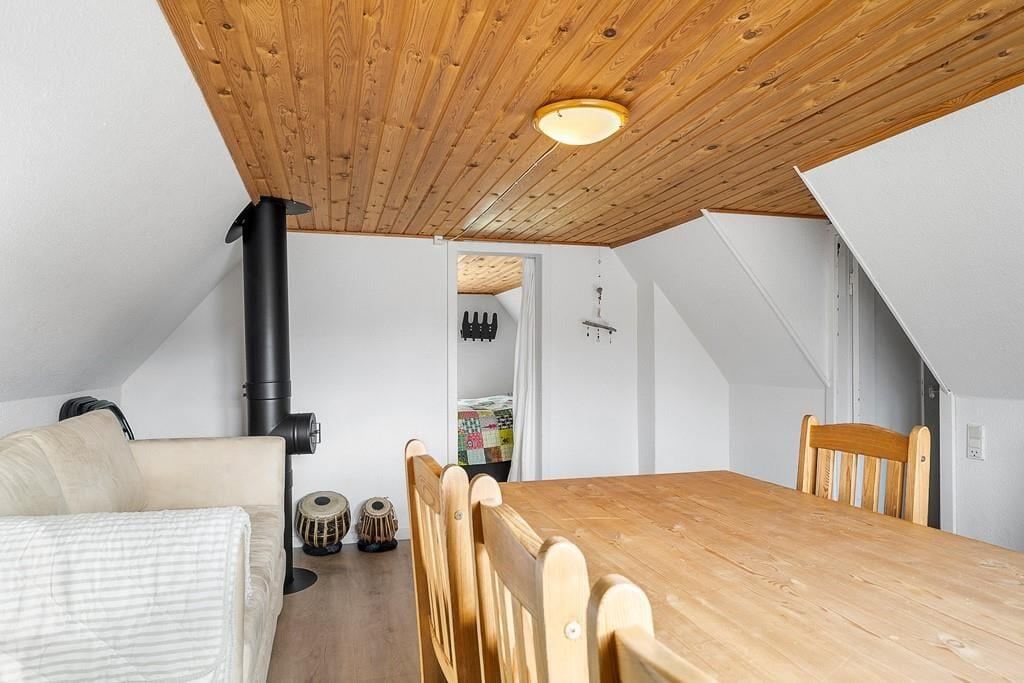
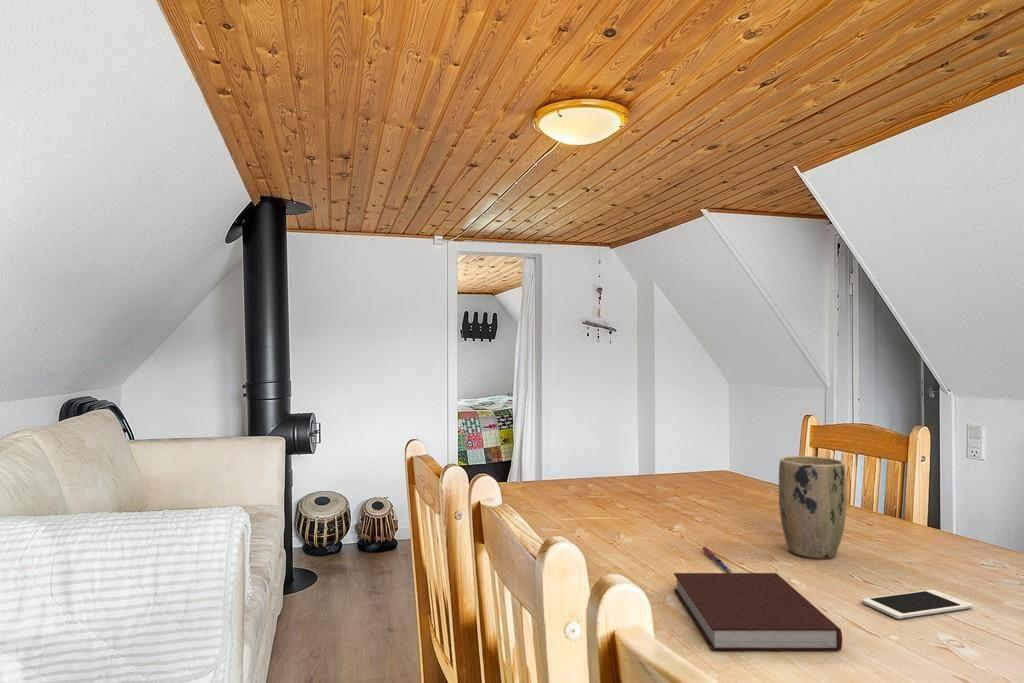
+ pen (716, 558)
+ notebook (748, 607)
+ cell phone (916, 603)
+ plant pot (811, 506)
